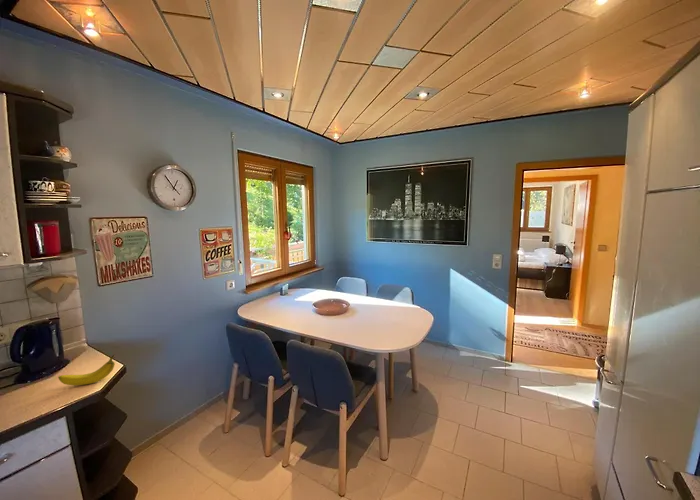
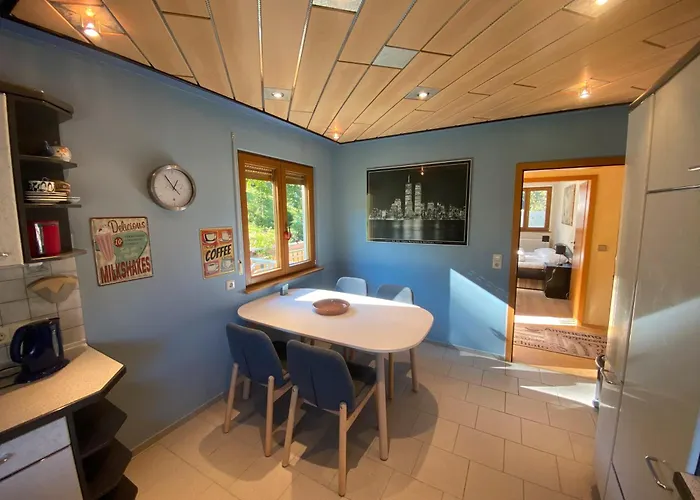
- fruit (89, 373)
